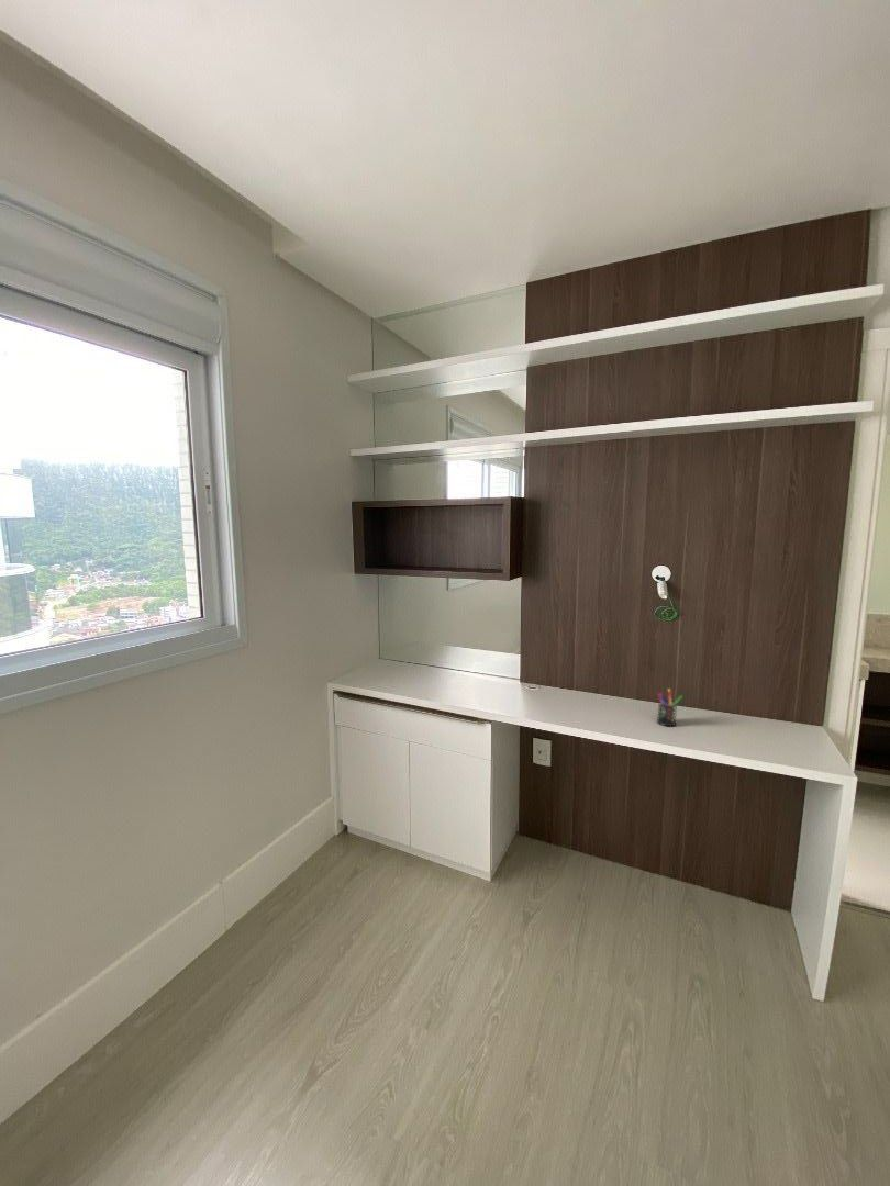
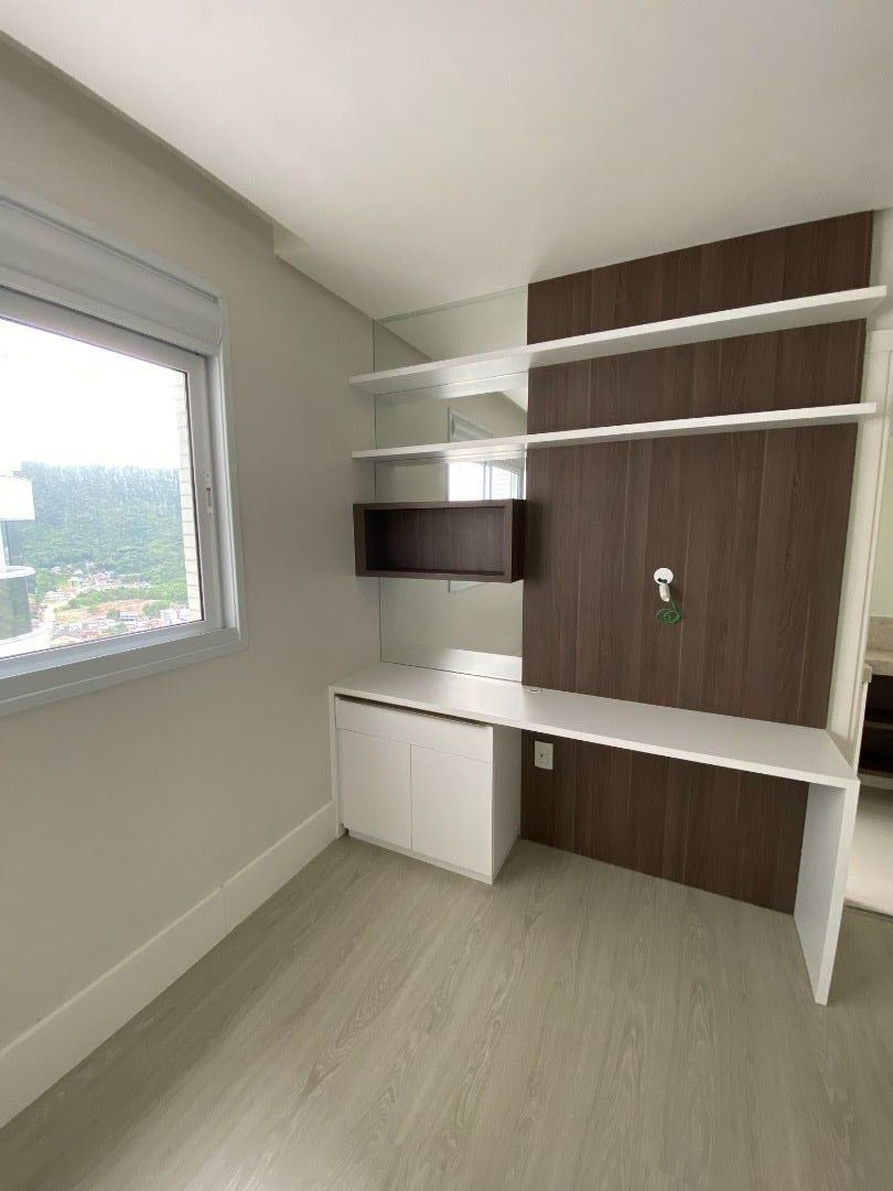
- pen holder (669, 706)
